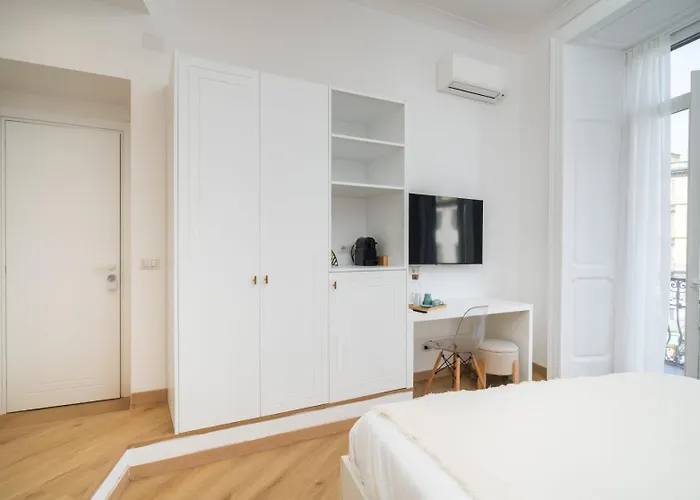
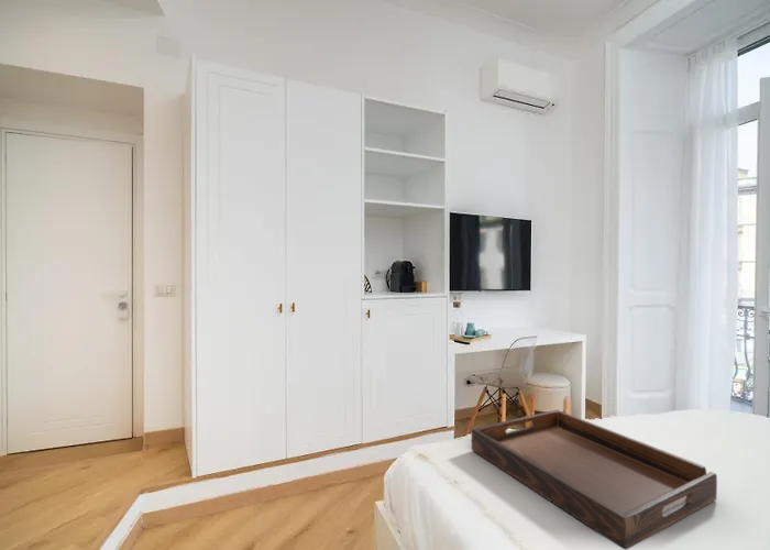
+ serving tray (581, 459)
